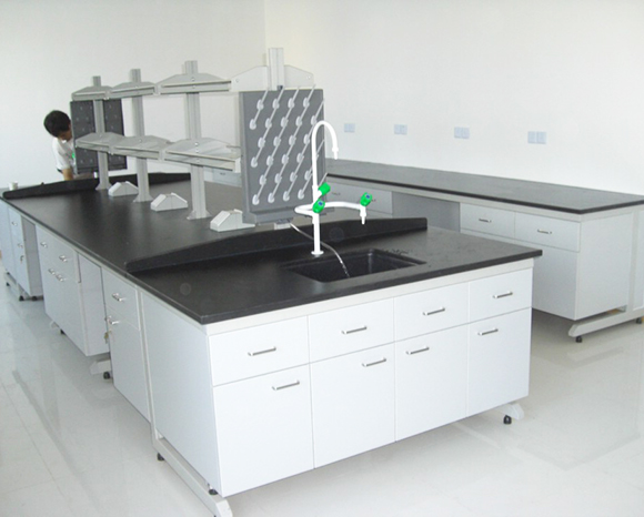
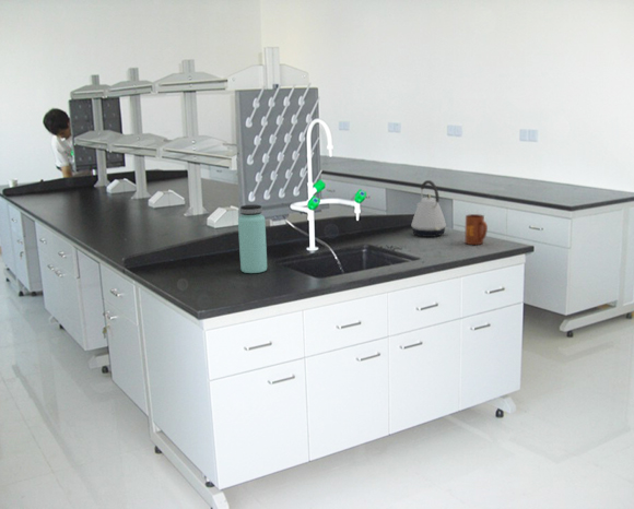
+ bottle (251, 238)
+ kettle (427, 208)
+ mug (477, 229)
